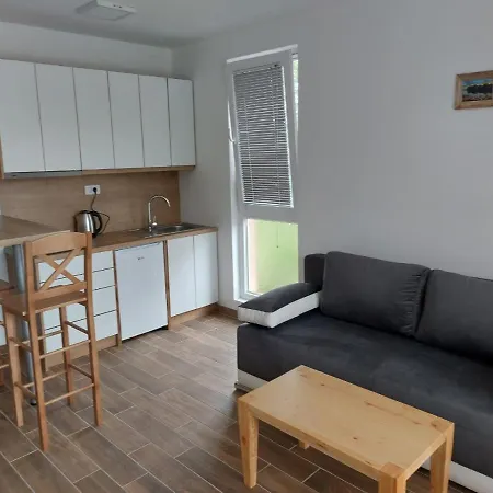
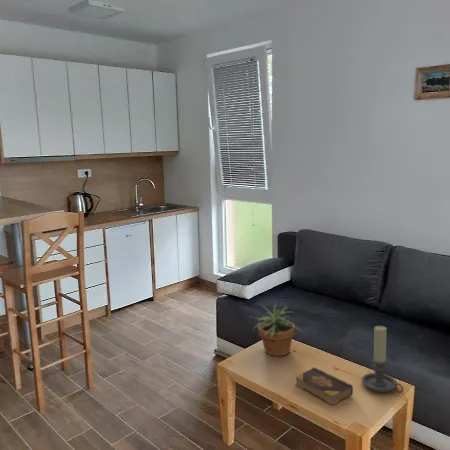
+ candle holder (383, 357)
+ potted plant (277, 327)
+ book (320, 383)
